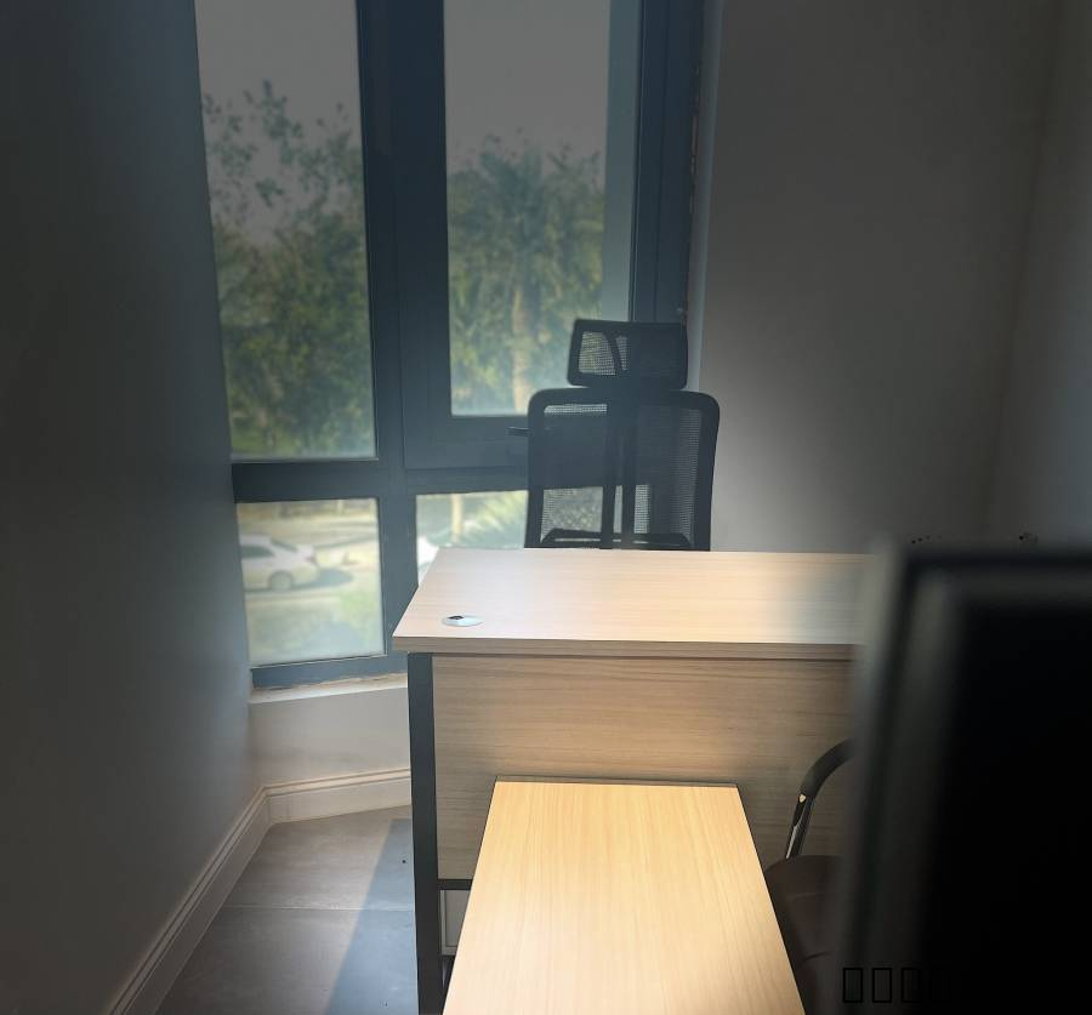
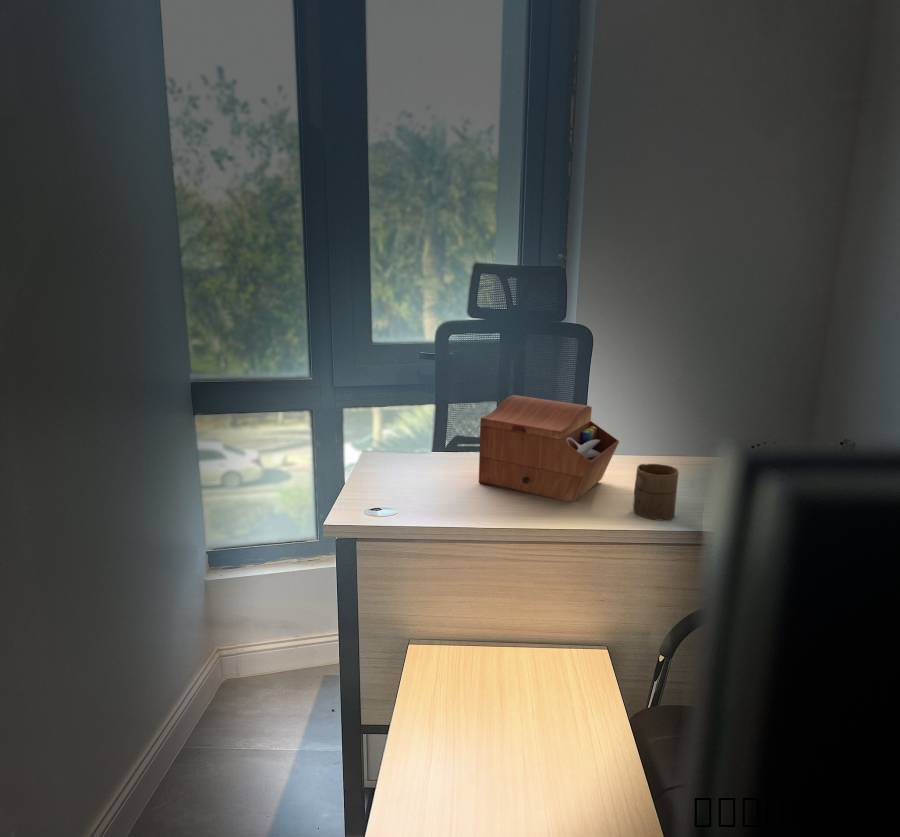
+ sewing box (548, 446)
+ cup (654, 490)
